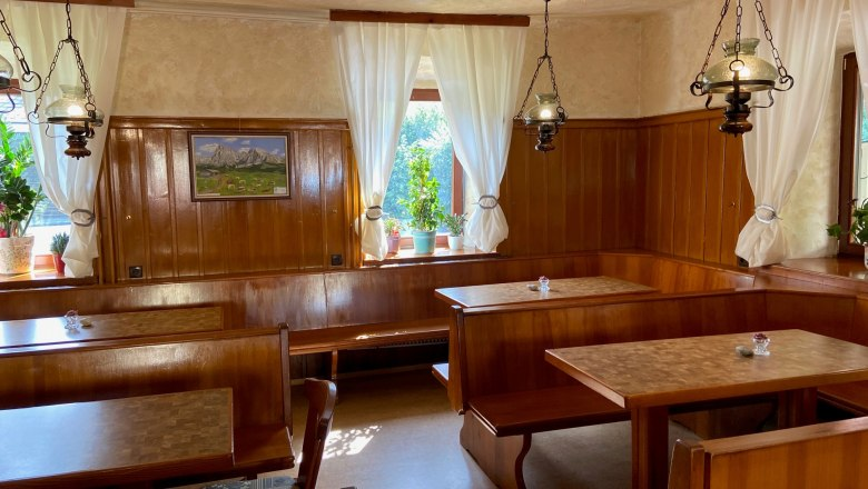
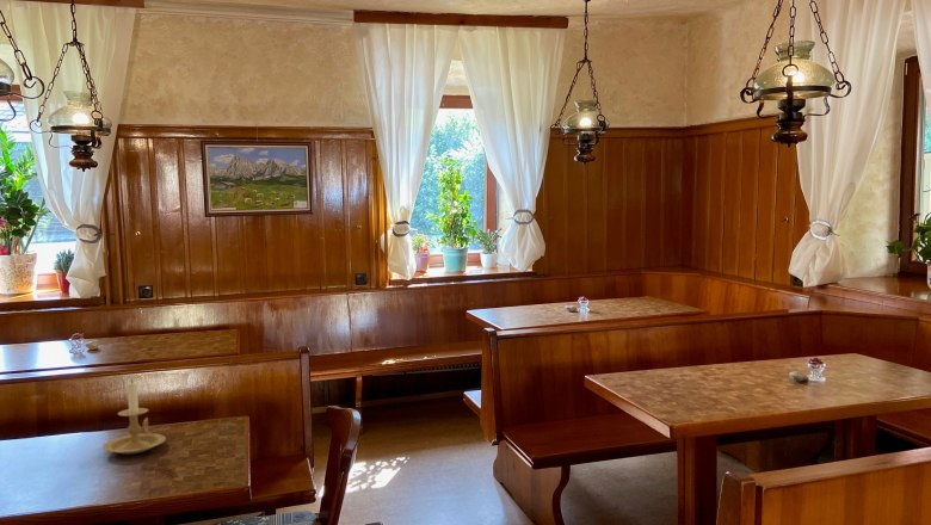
+ candle holder (134, 414)
